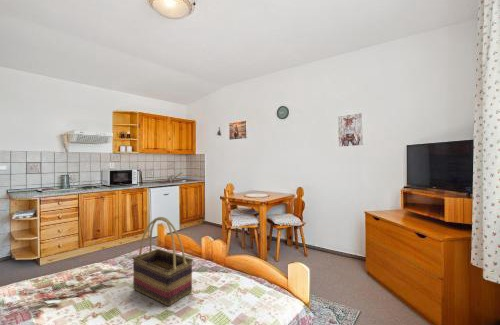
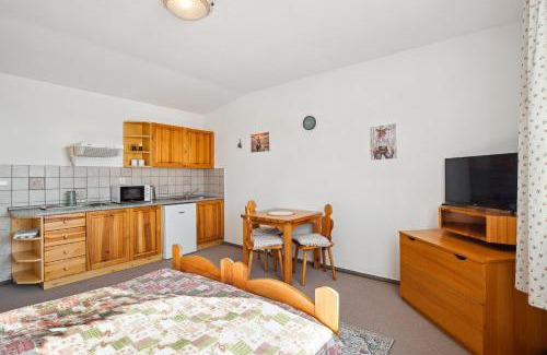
- woven basket (162, 253)
